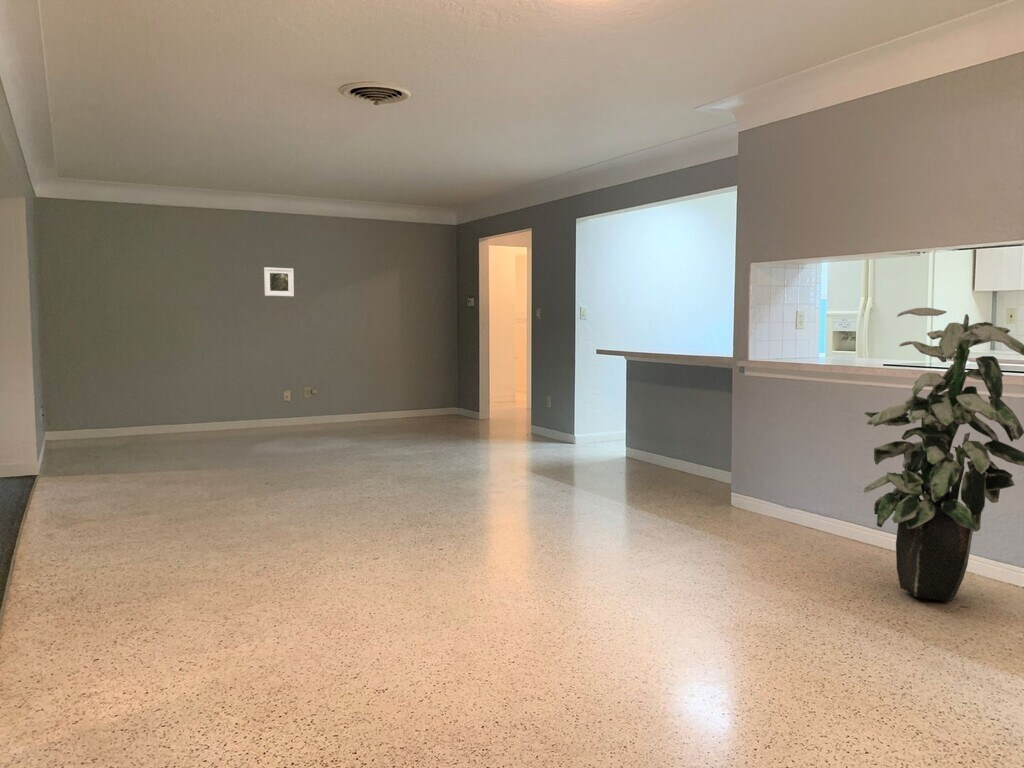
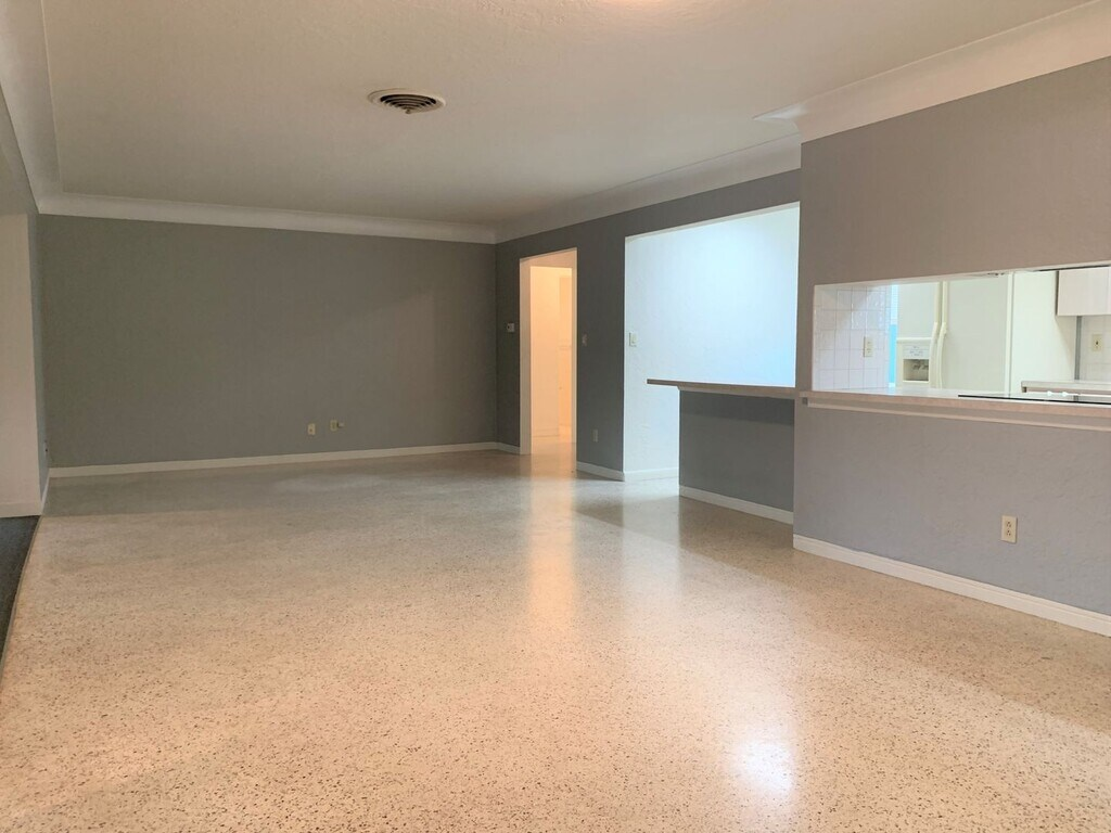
- indoor plant (937, 452)
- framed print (279, 282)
